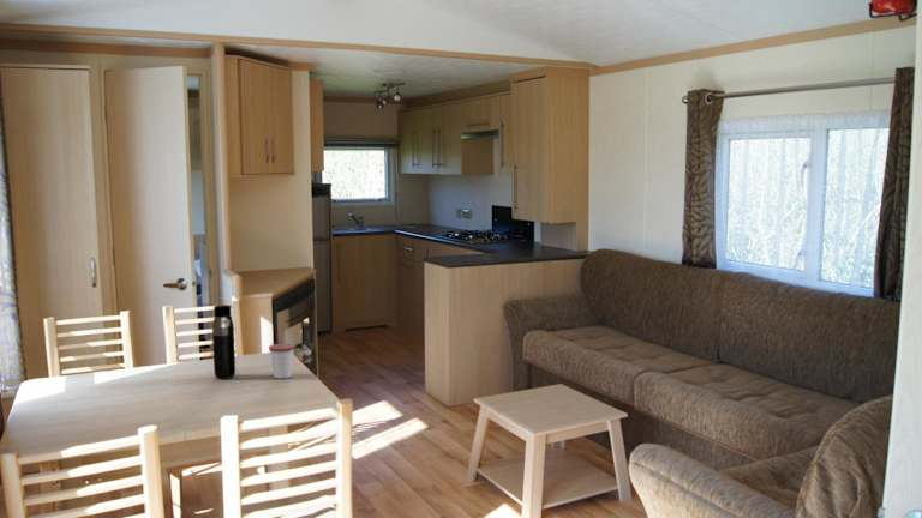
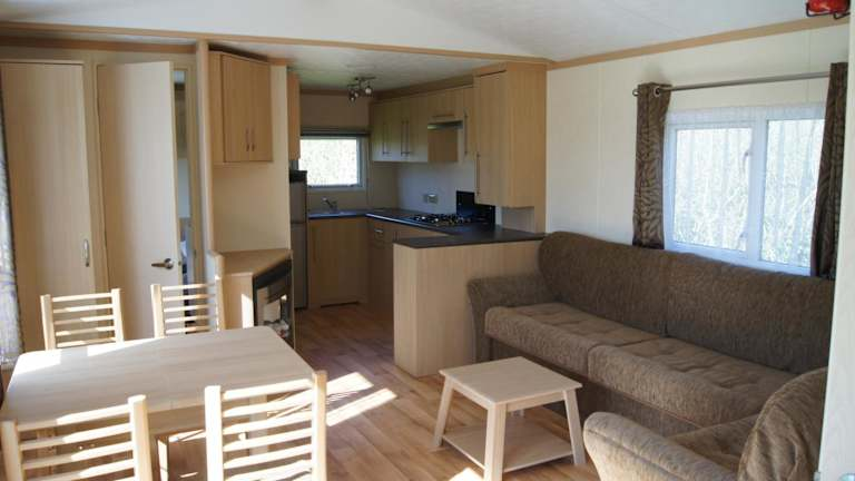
- water bottle (223, 341)
- cup (282, 357)
